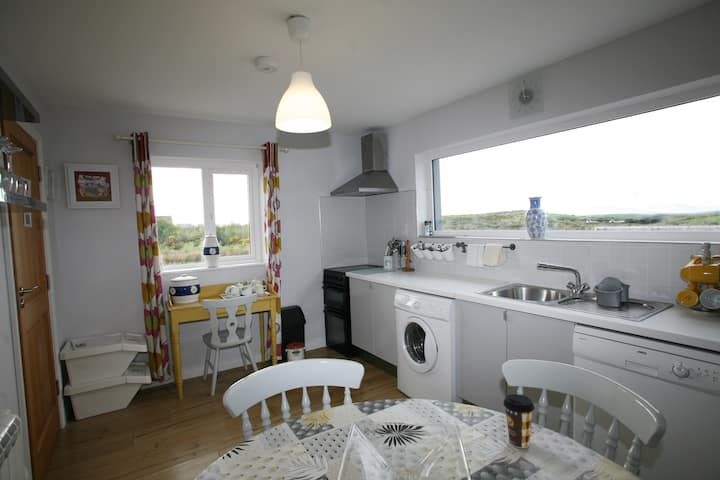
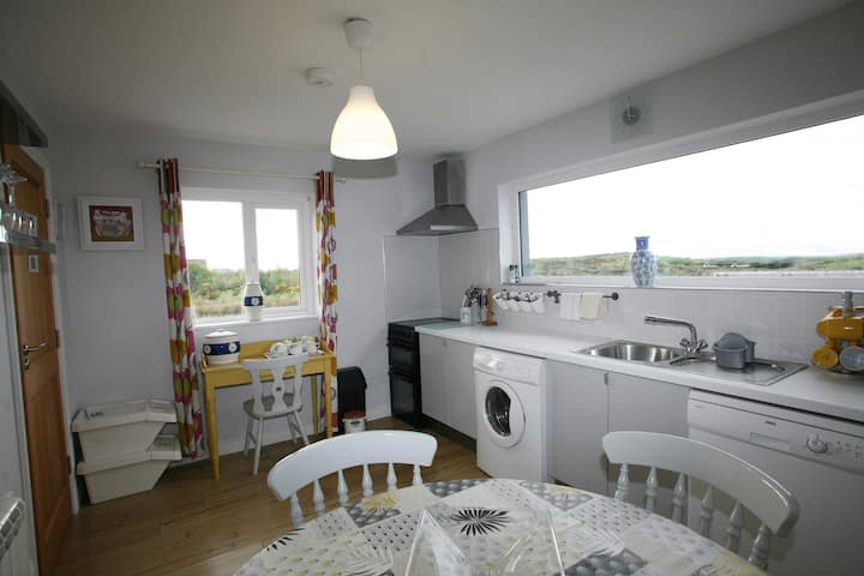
- coffee cup (519, 421)
